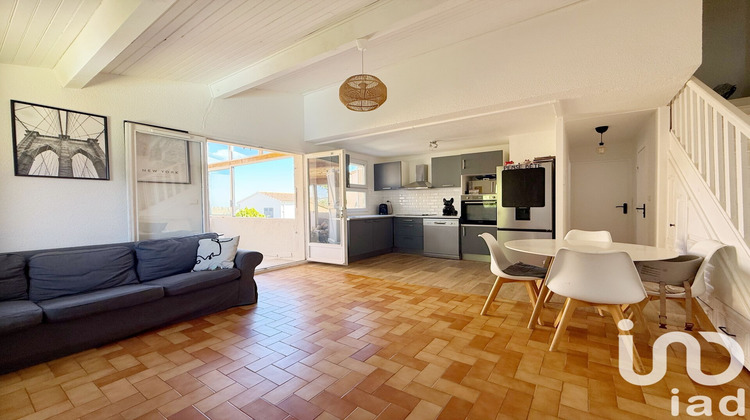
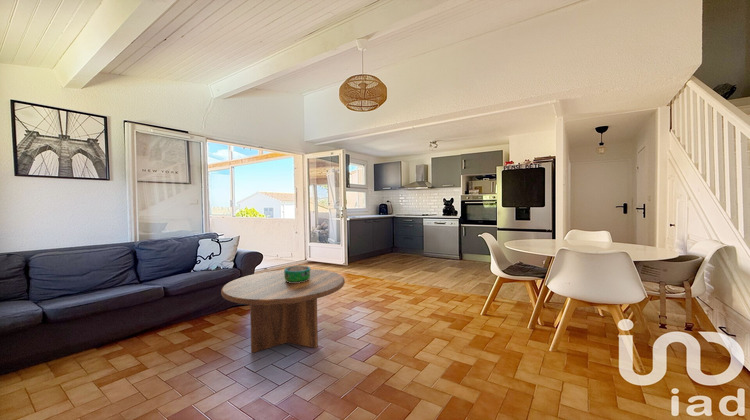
+ decorative bowl (297, 273)
+ coffee table (286, 311)
